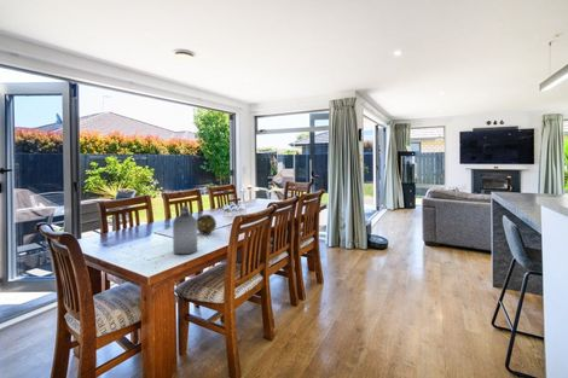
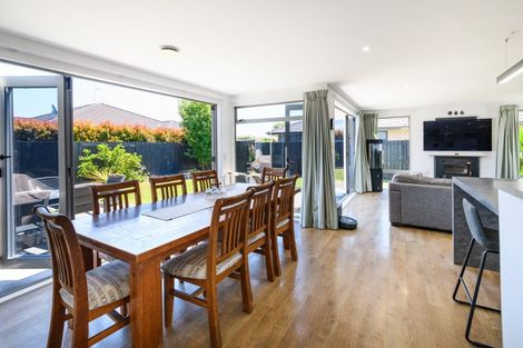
- decorative ball (205, 223)
- bottle (185, 228)
